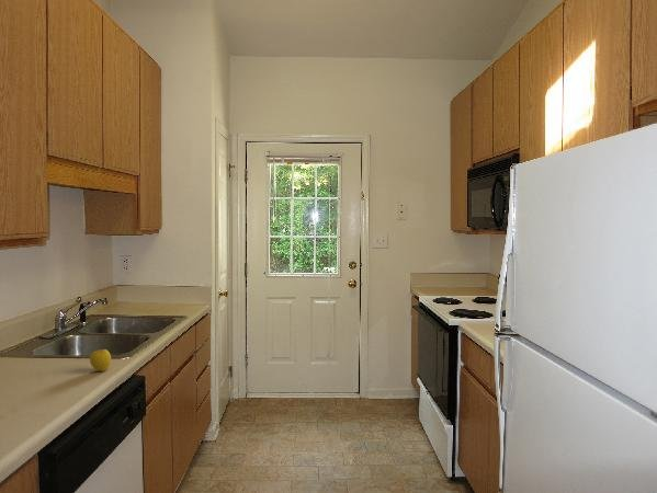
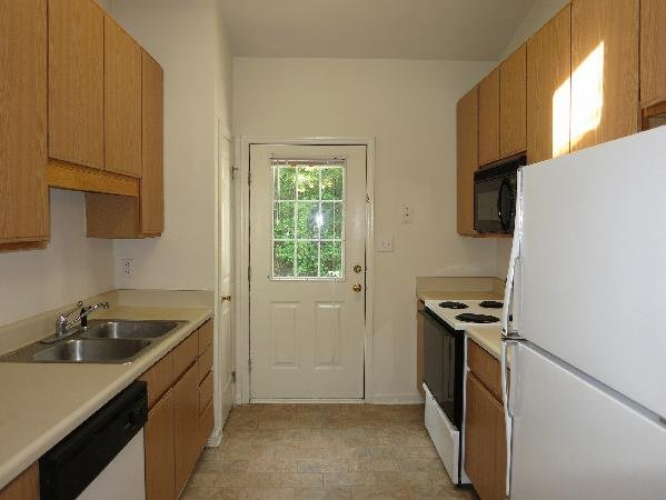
- apple (100, 359)
